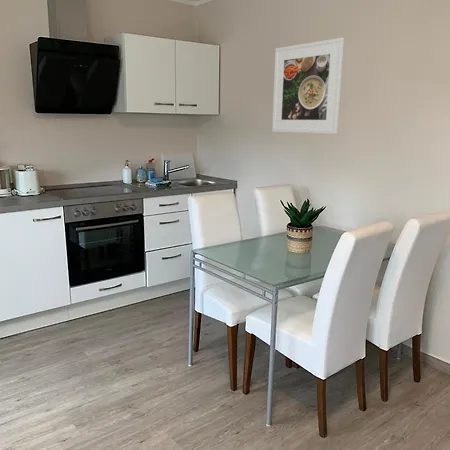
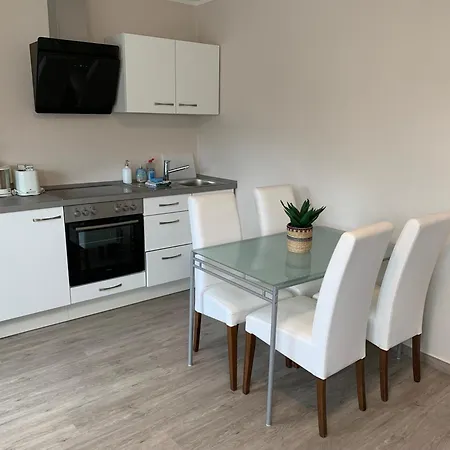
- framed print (304, 89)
